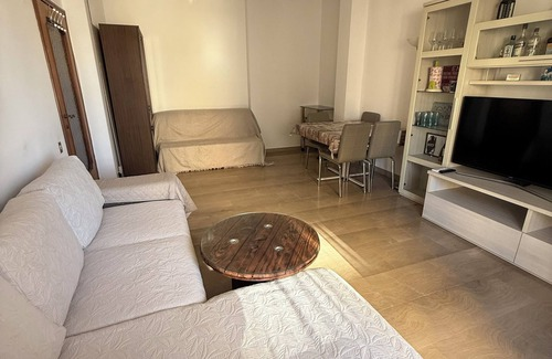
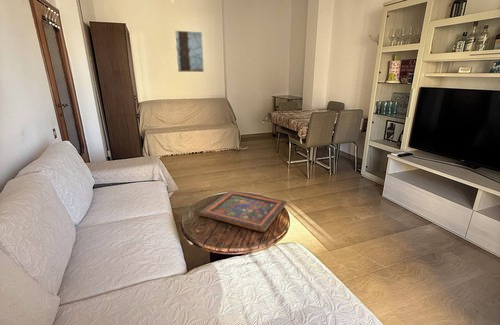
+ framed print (189, 52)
+ painted panel (244, 208)
